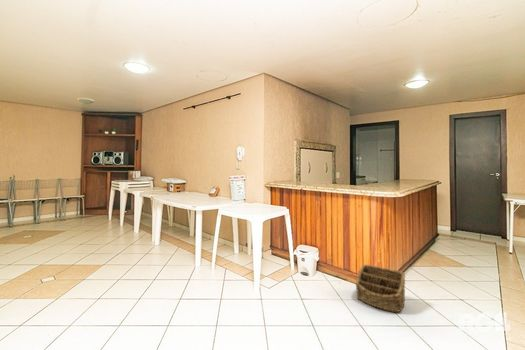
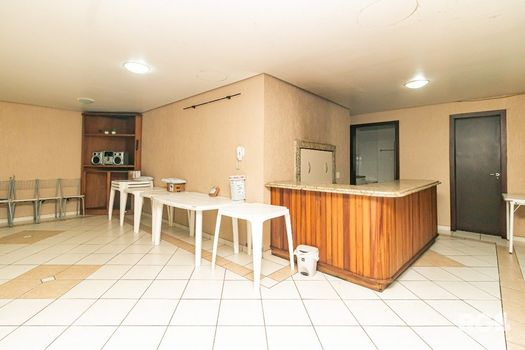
- basket (379, 286)
